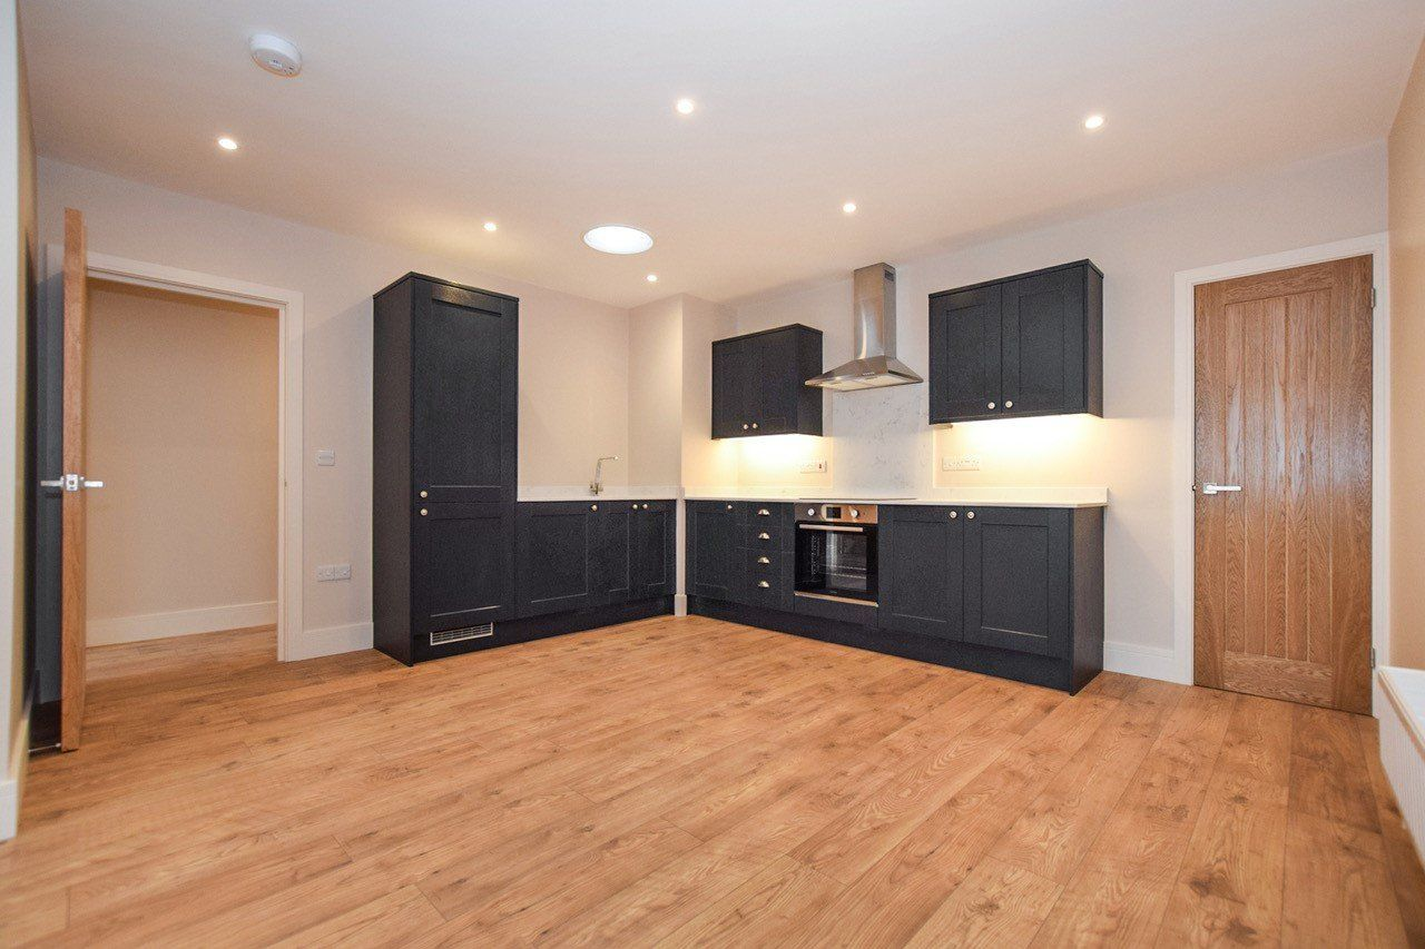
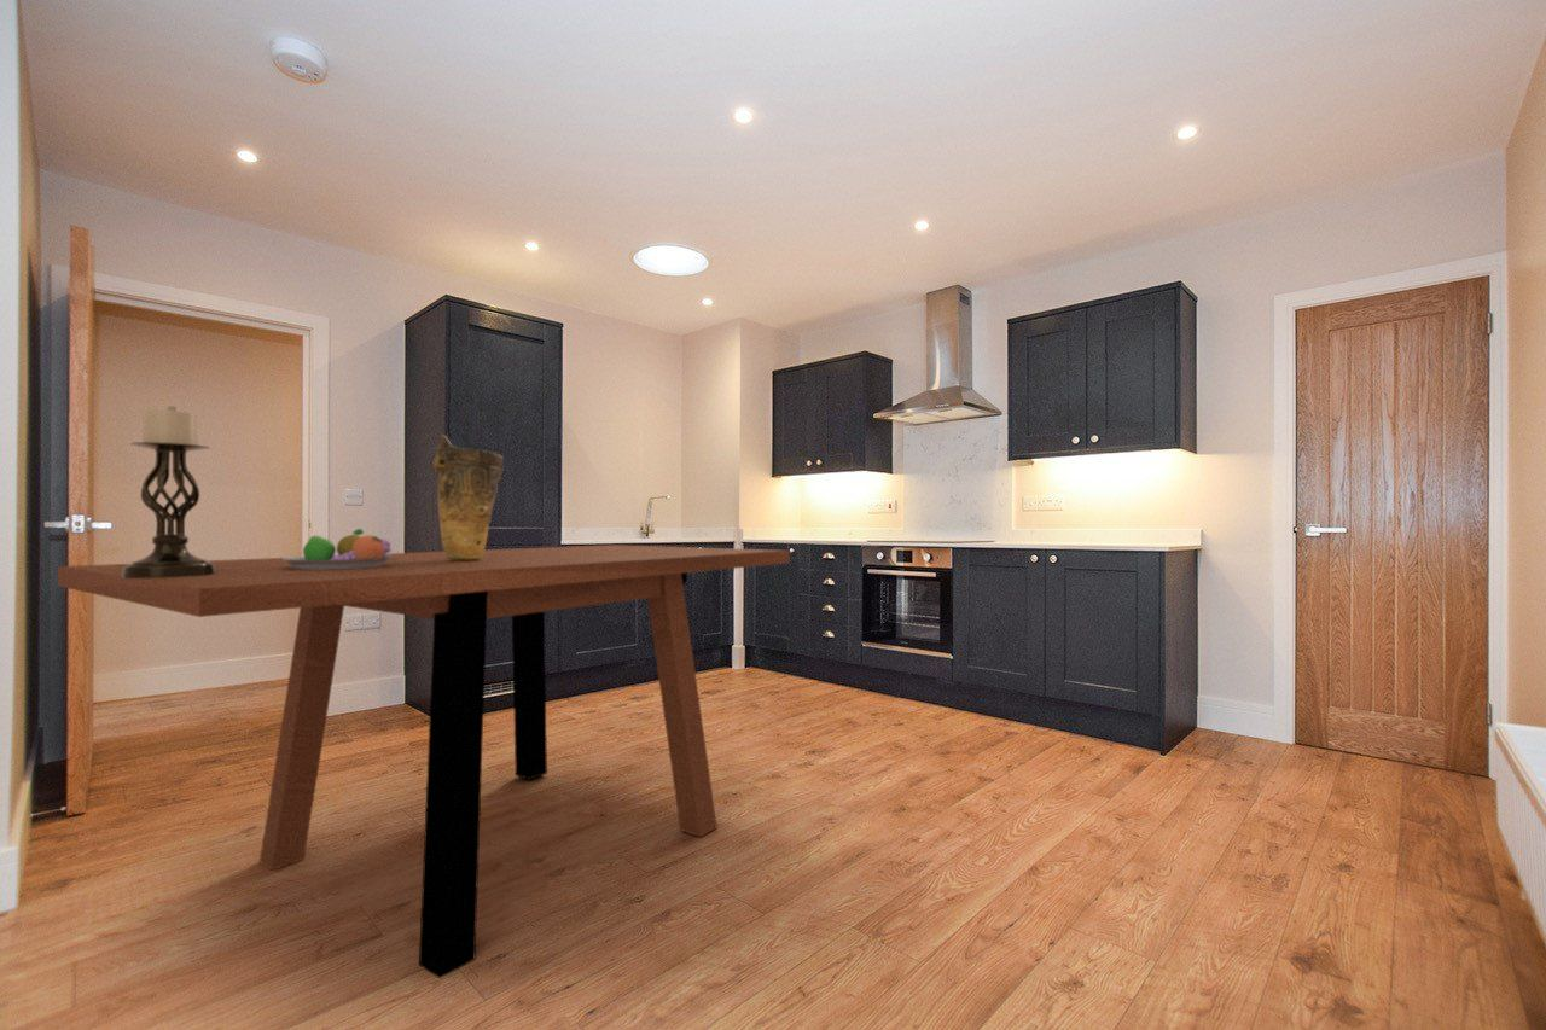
+ vase (469, 497)
+ dining table (513, 699)
+ fruit bowl (338, 547)
+ candle holder (167, 493)
